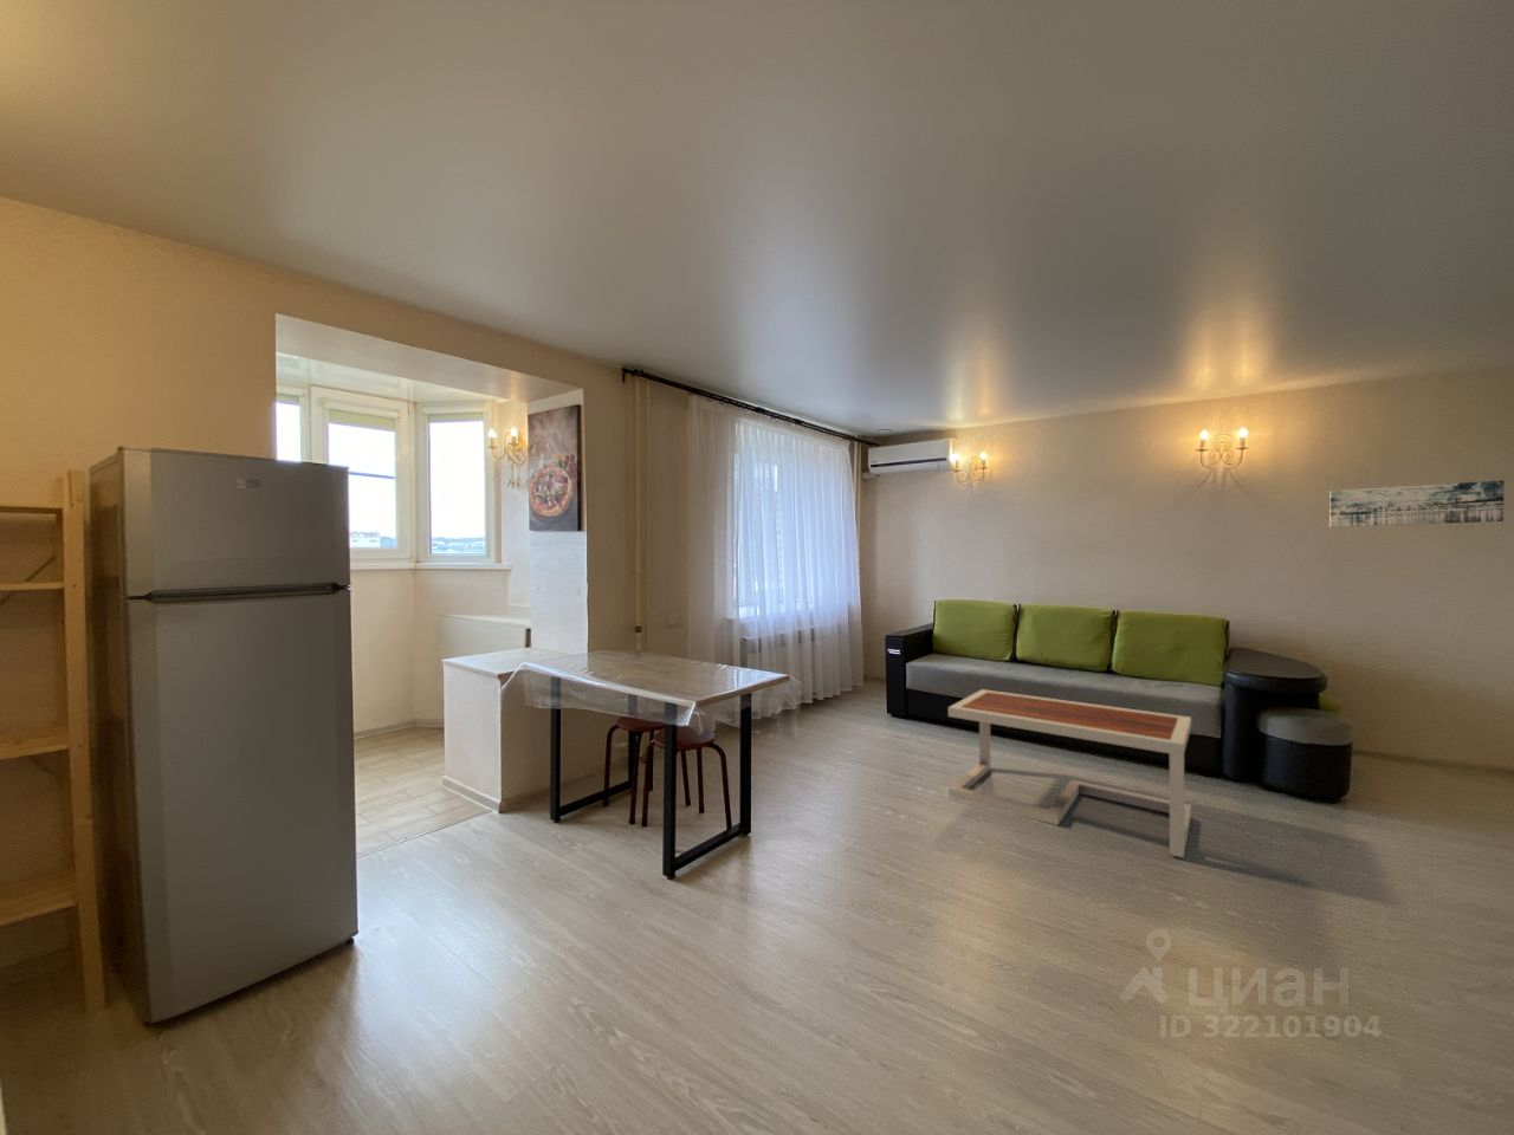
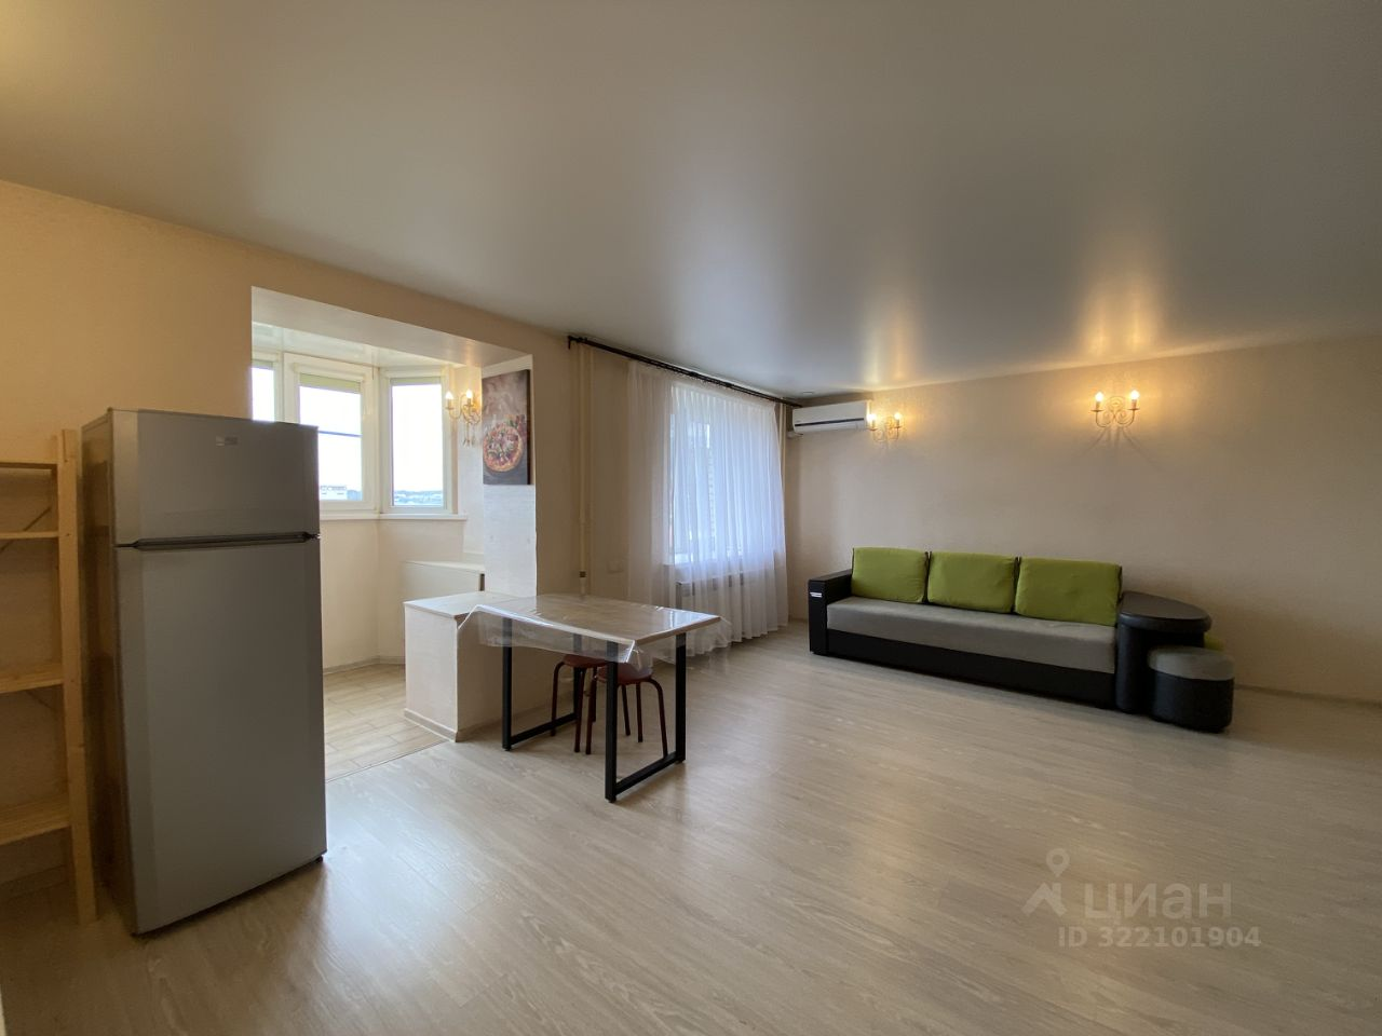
- coffee table (1065, 736)
- wall art (1411, 504)
